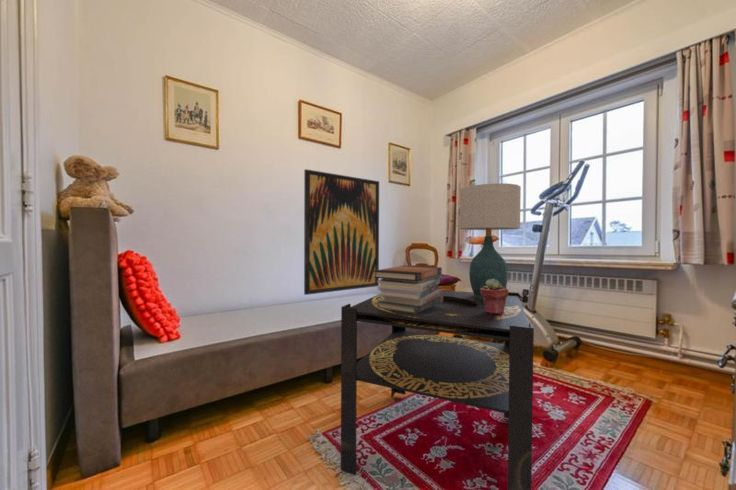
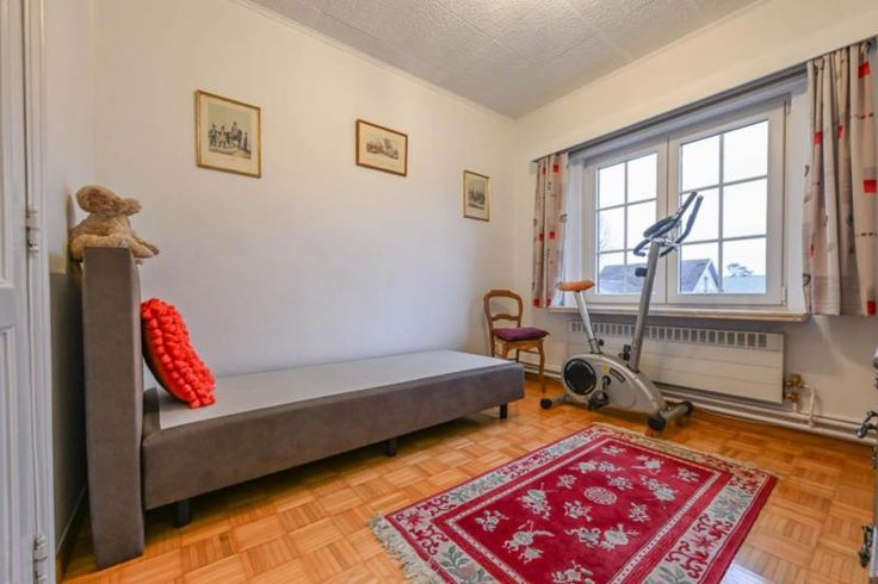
- potted succulent (494, 291)
- table lamp (488, 237)
- wall art (344, 233)
- side table (441, 370)
- book stack (410, 283)
